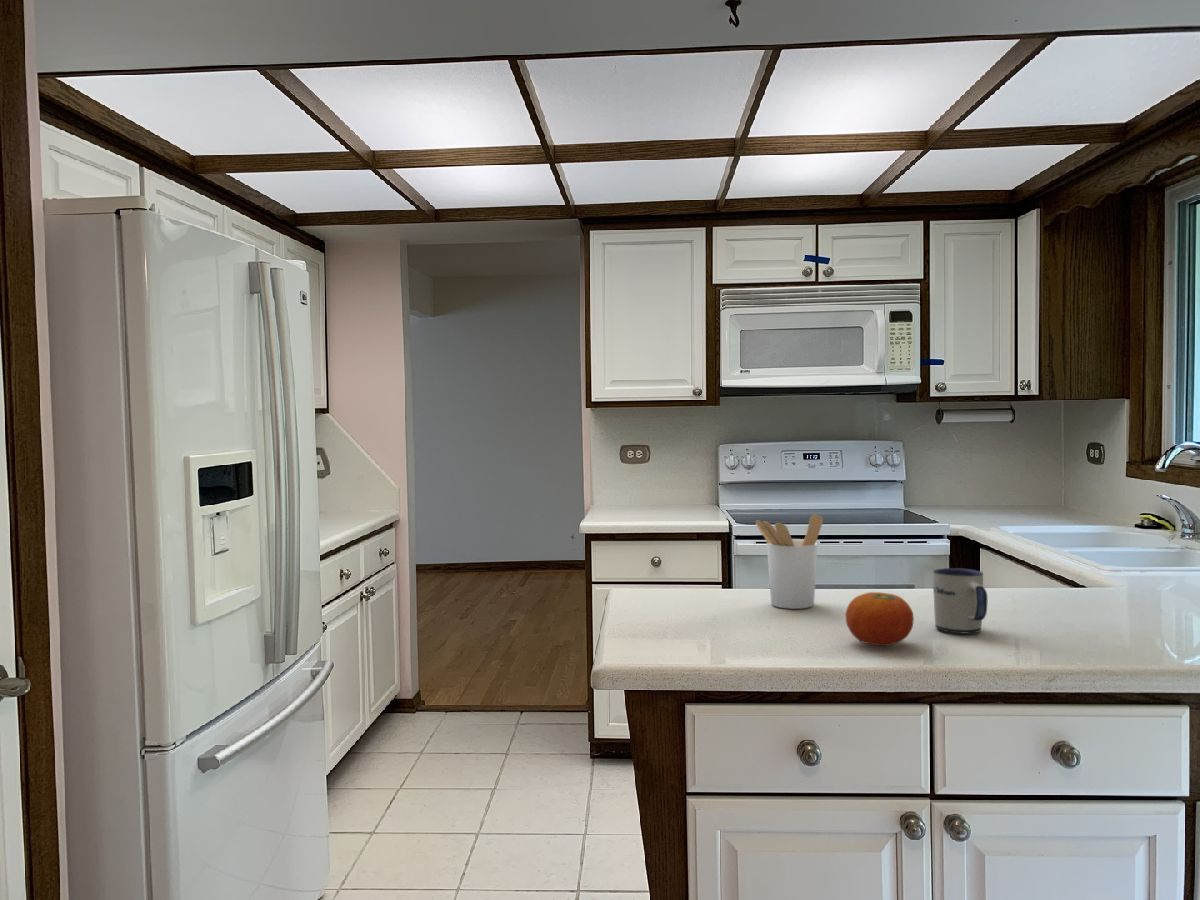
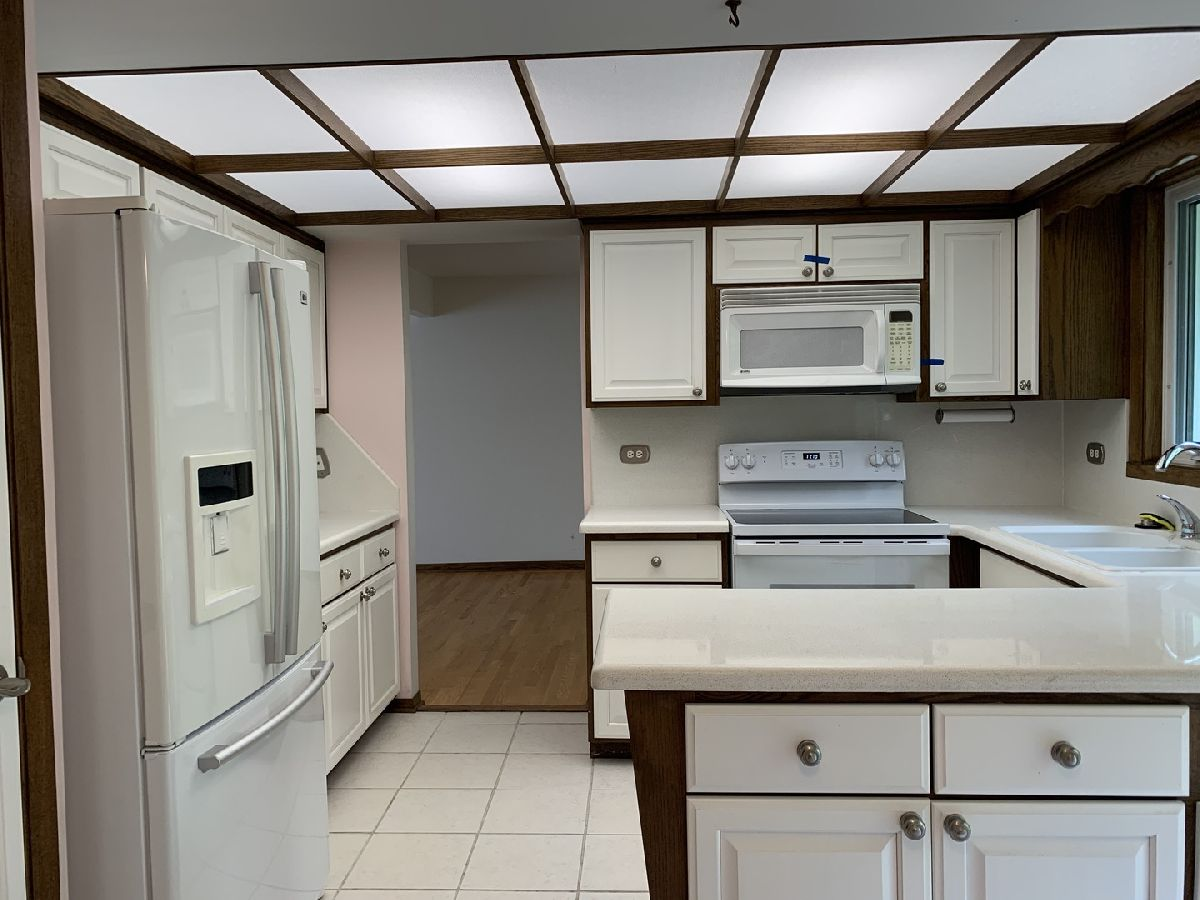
- mug (962, 602)
- utensil holder (786, 560)
- fruit (879, 619)
